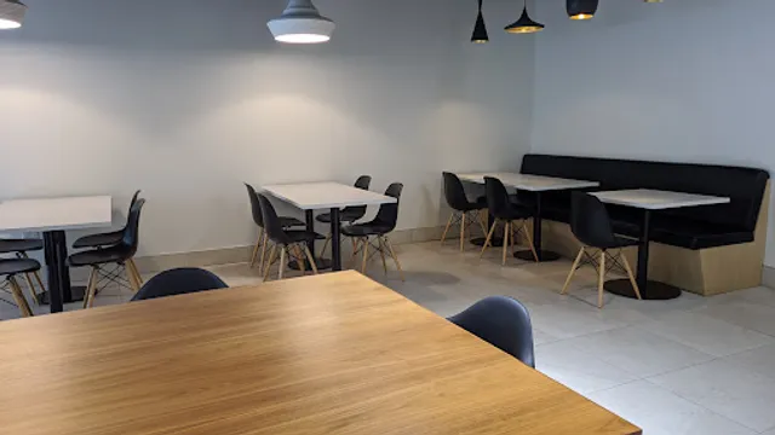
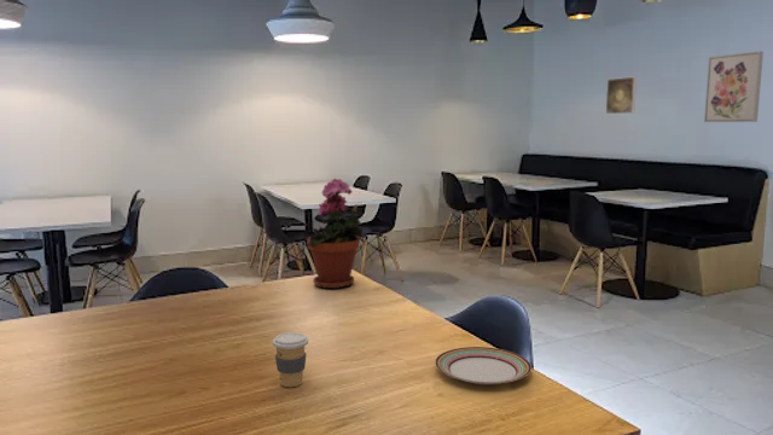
+ wall art (732, 88)
+ plate (482, 367)
+ potted plant (335, 231)
+ coffee cup (291, 360)
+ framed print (620, 95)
